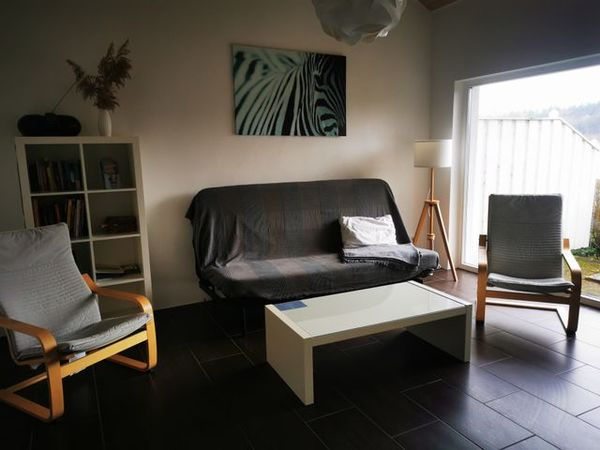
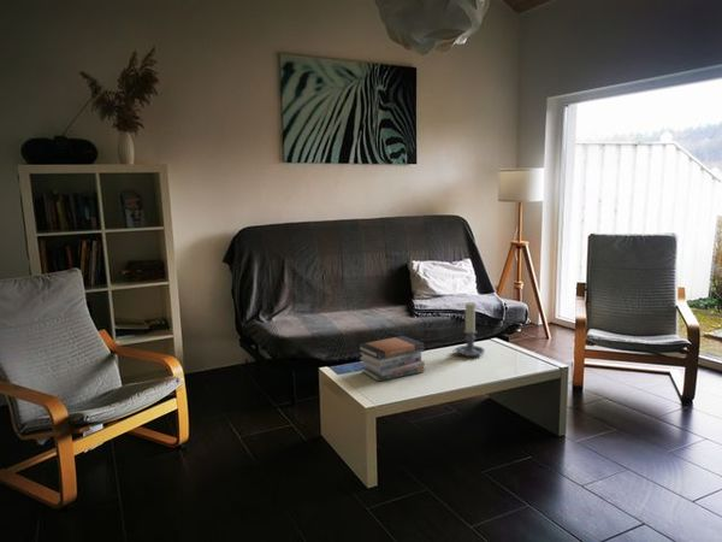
+ candle holder (467, 328)
+ book stack (391, 358)
